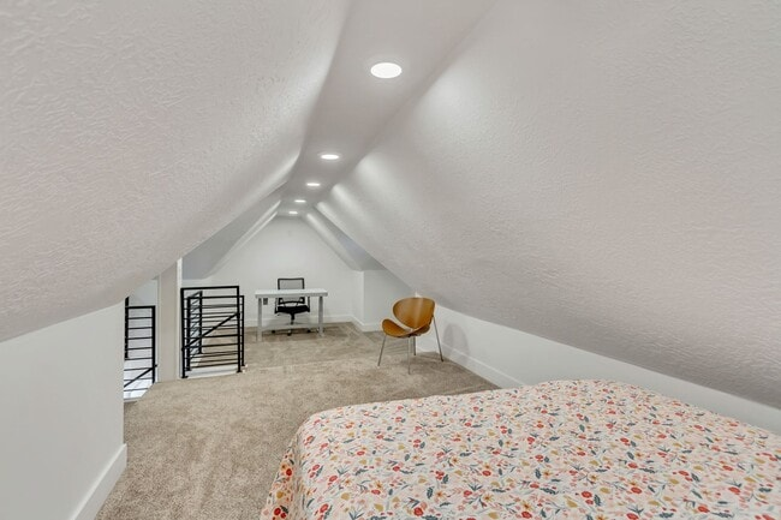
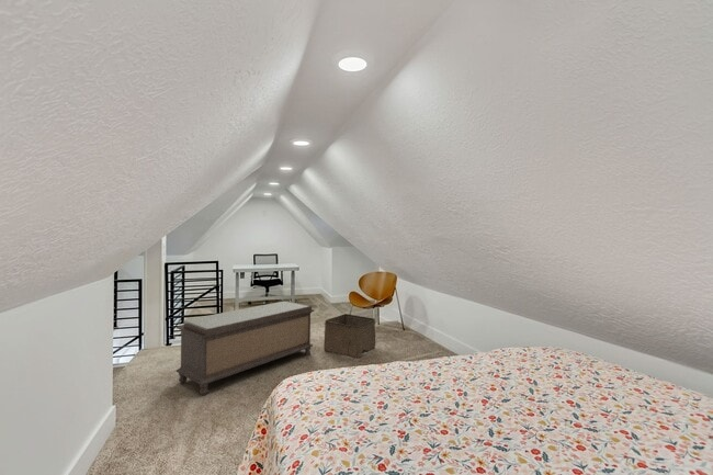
+ storage bin (350, 335)
+ bench (251, 339)
